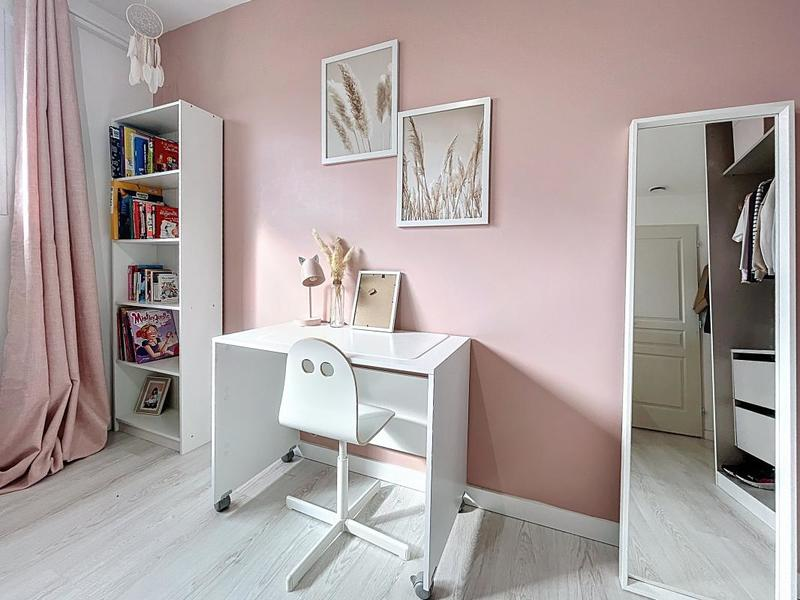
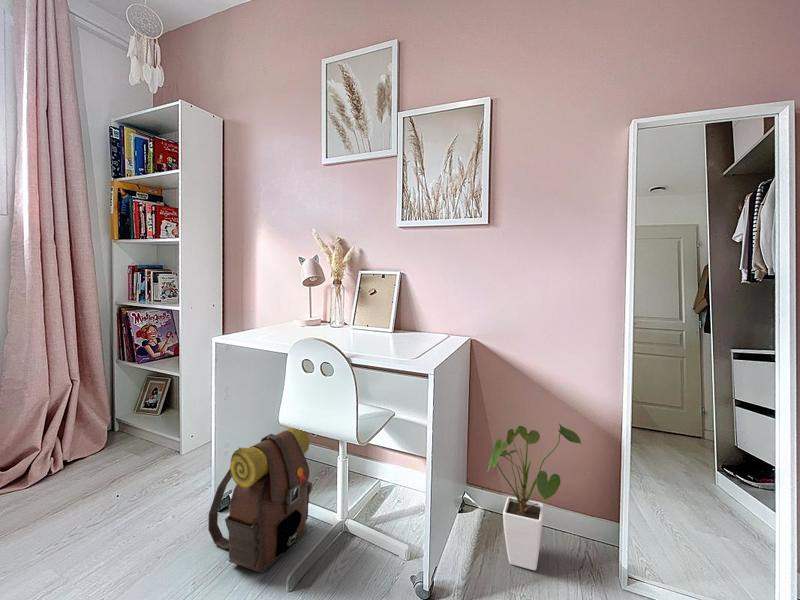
+ backpack (259, 487)
+ house plant (530, 494)
